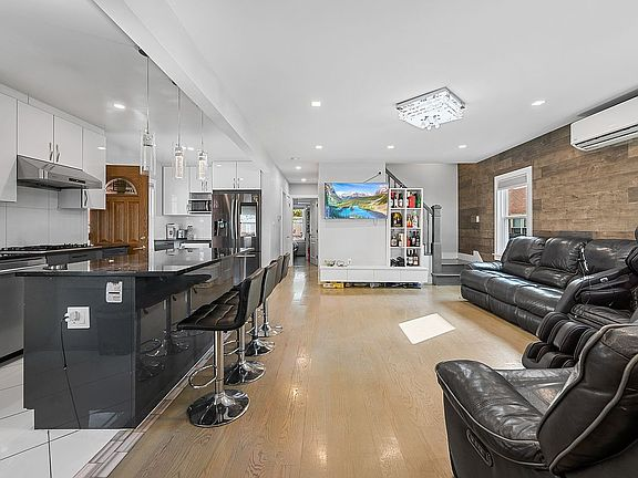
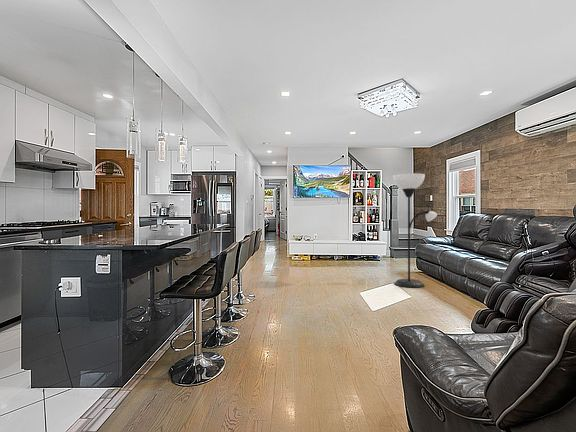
+ floor lamp (410, 228)
